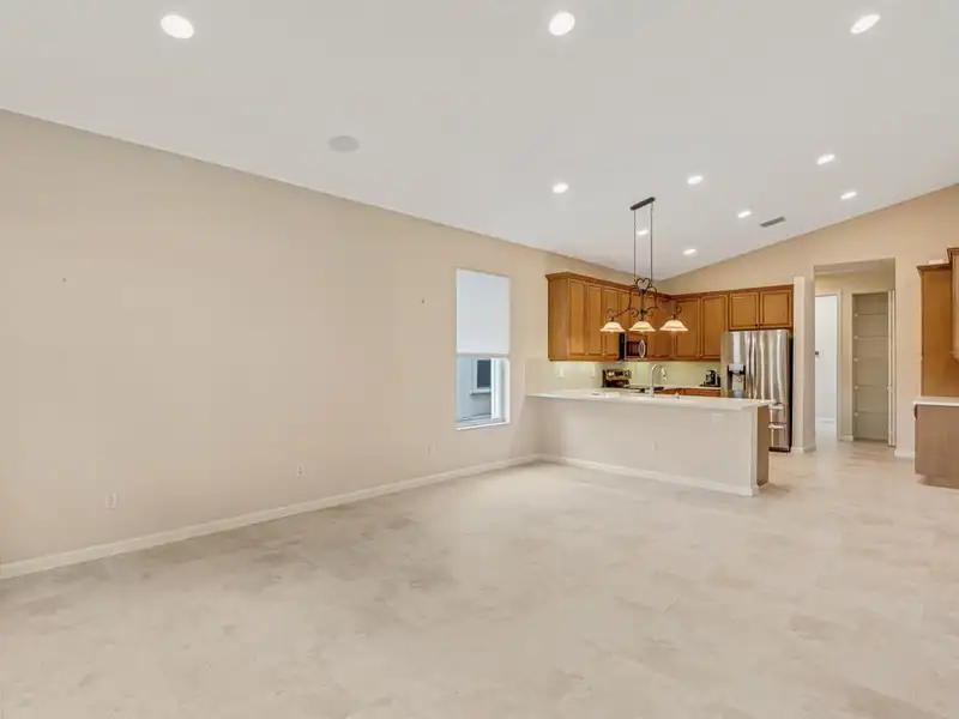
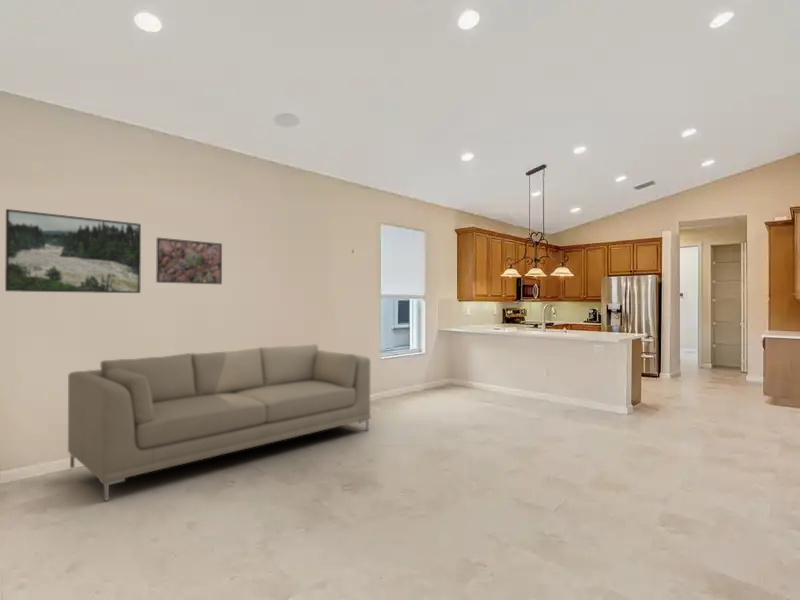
+ sofa (239, 399)
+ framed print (78, 254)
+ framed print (190, 262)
